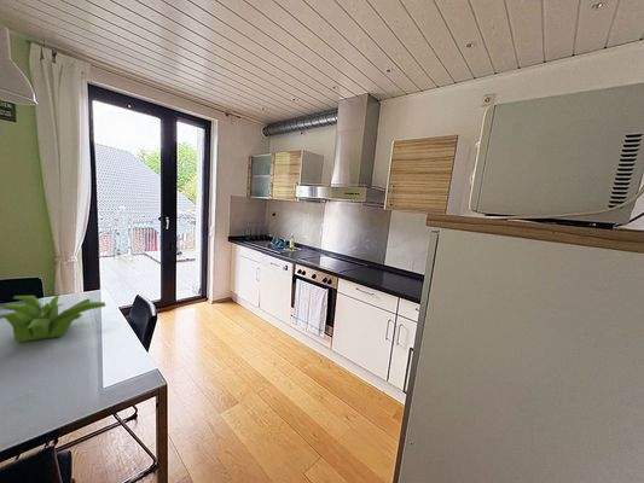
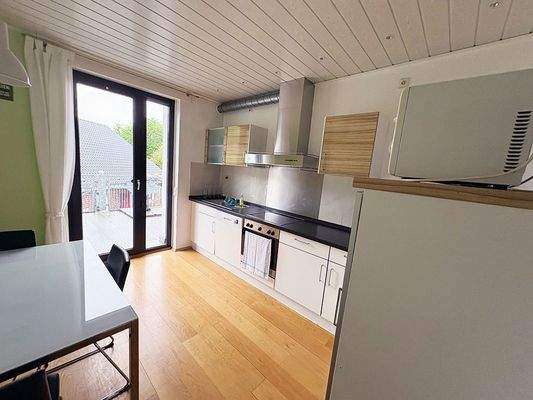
- plant (57, 315)
